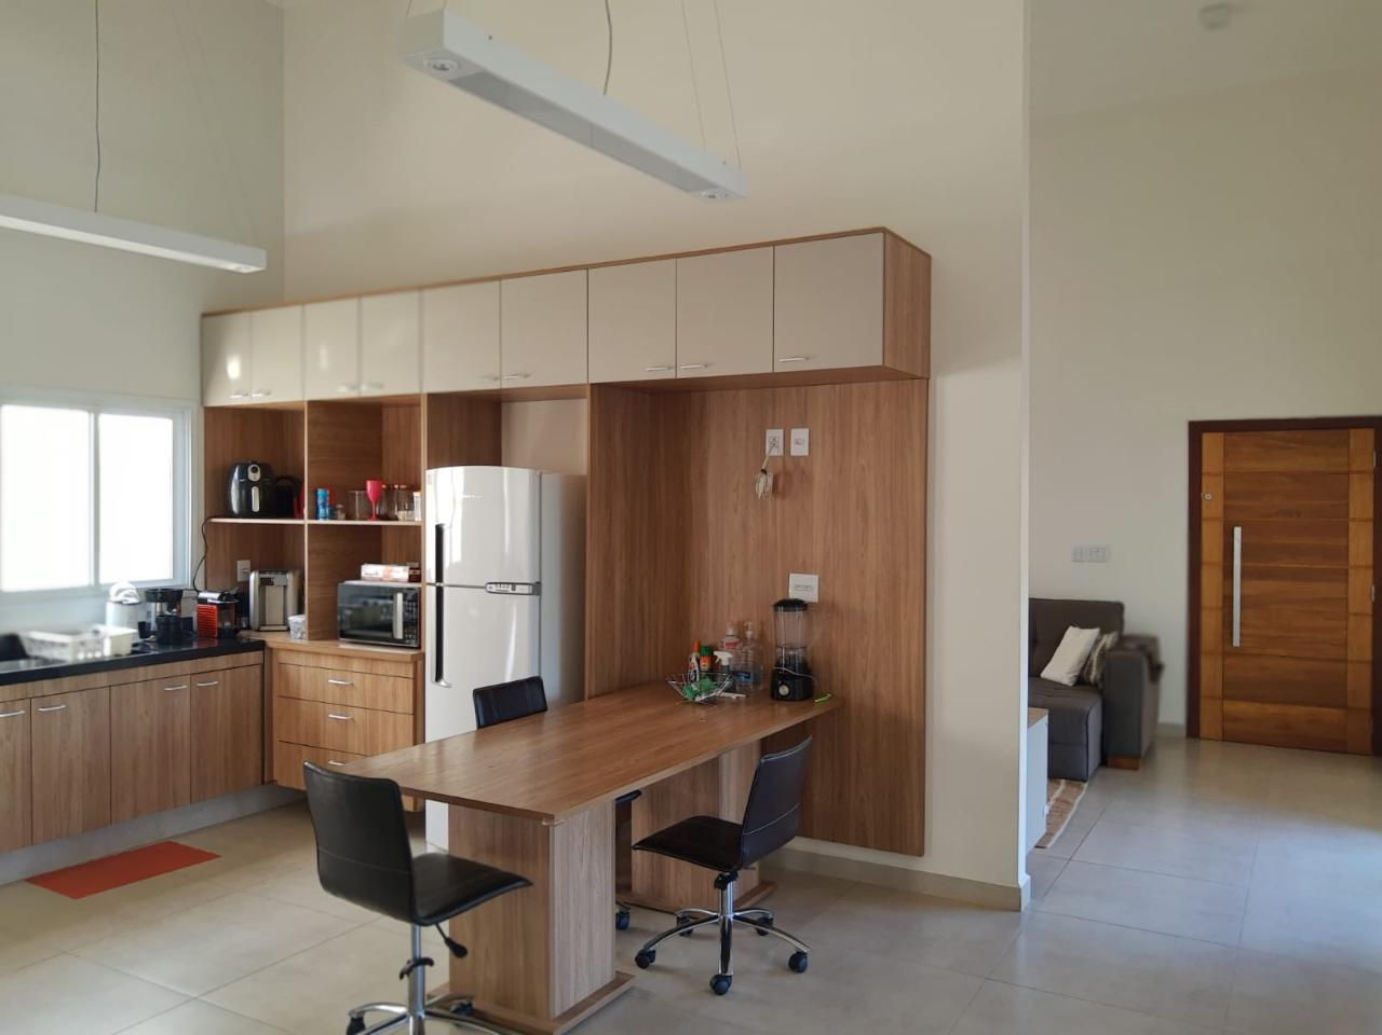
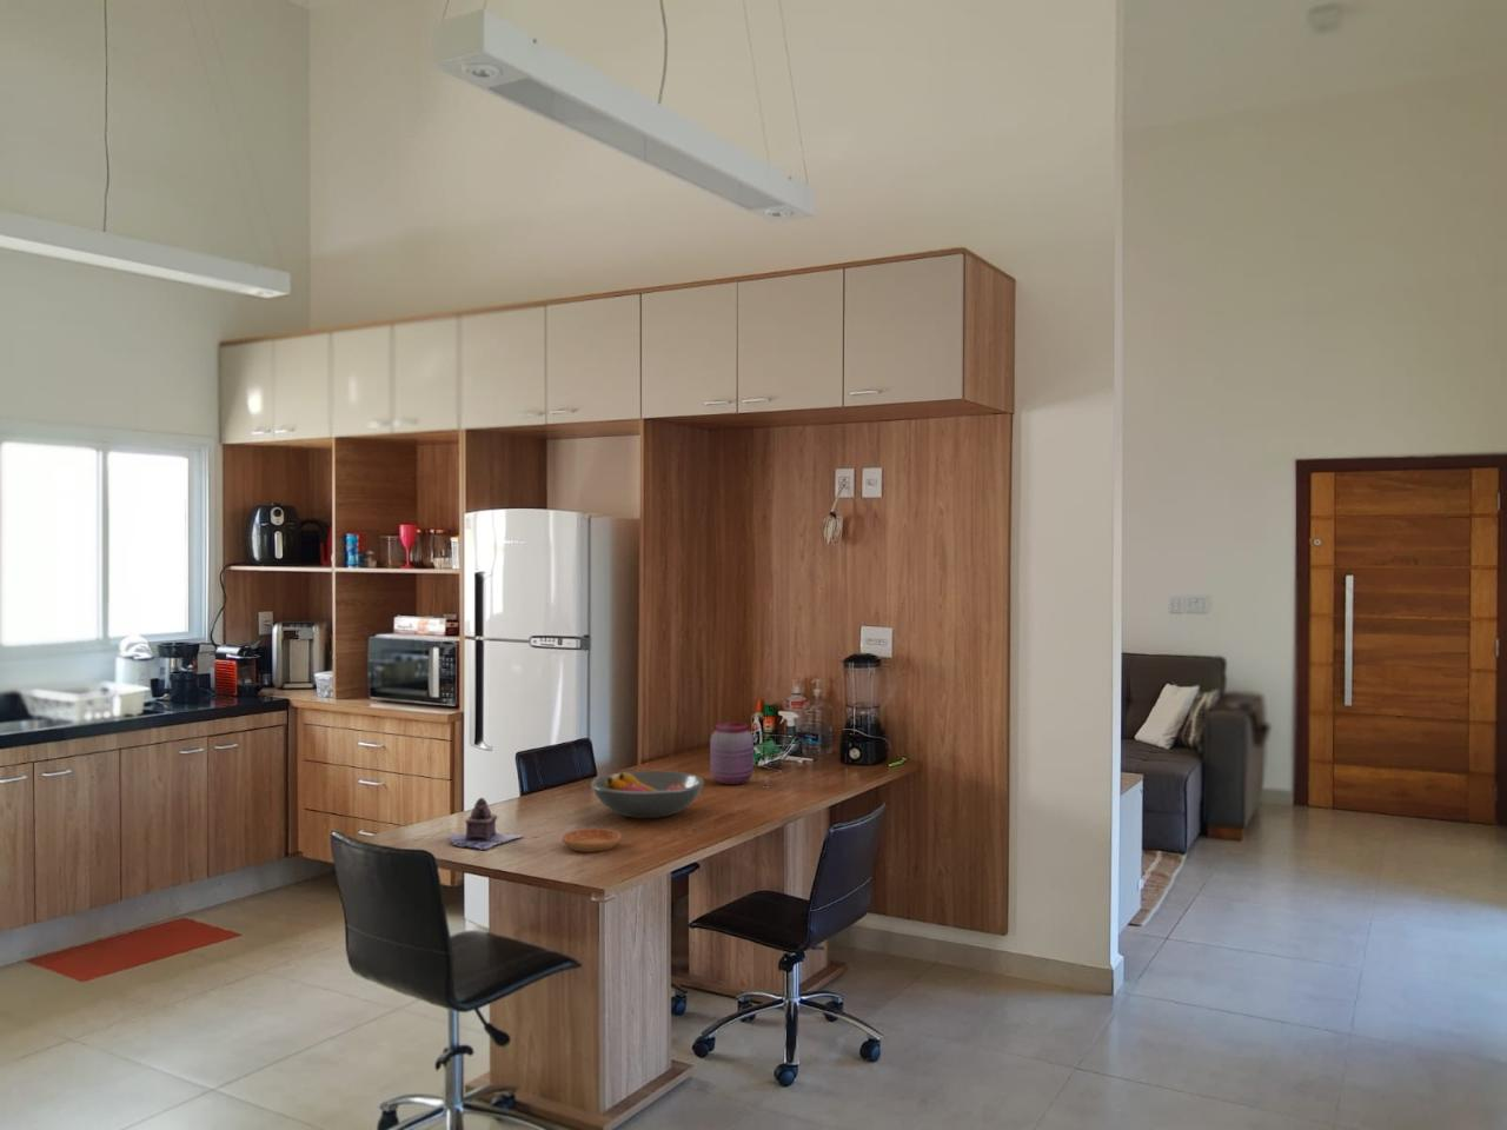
+ teapot (479, 818)
+ saucer (591, 840)
+ jar (731, 753)
+ fruit bowl (648, 792)
